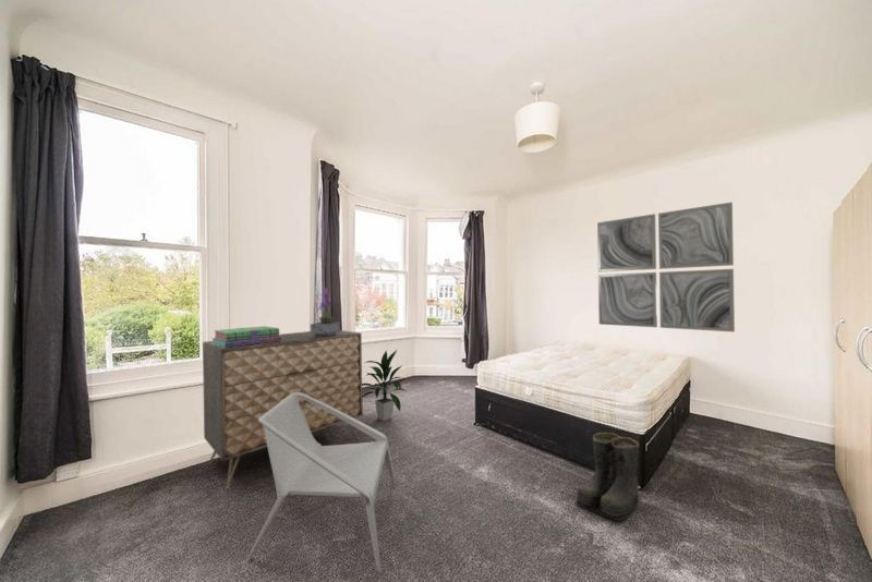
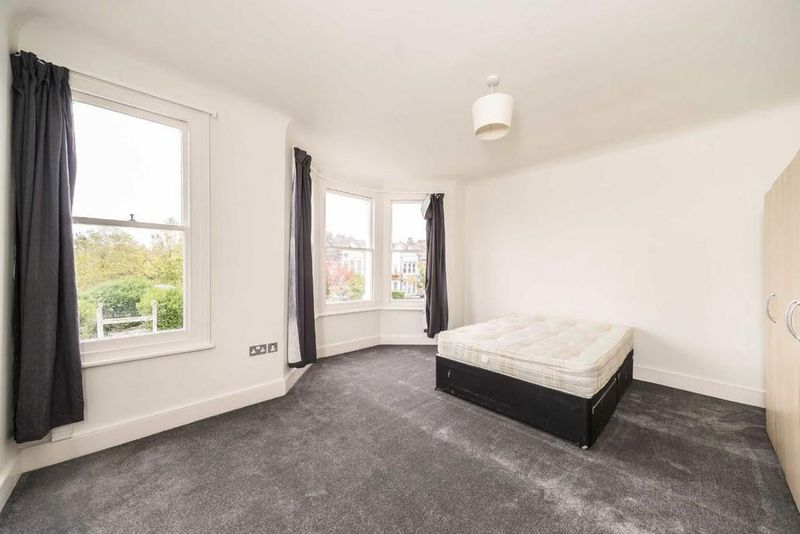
- potted plant (325, 311)
- armchair (338, 462)
- wall art (659, 268)
- boots (608, 471)
- dresser (289, 393)
- stack of books (246, 336)
- indoor plant (384, 385)
